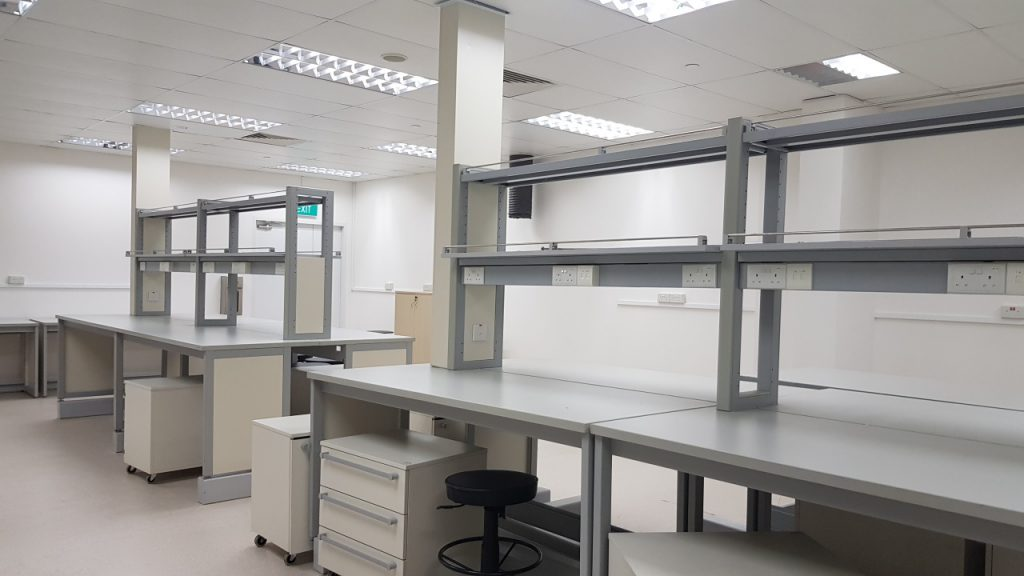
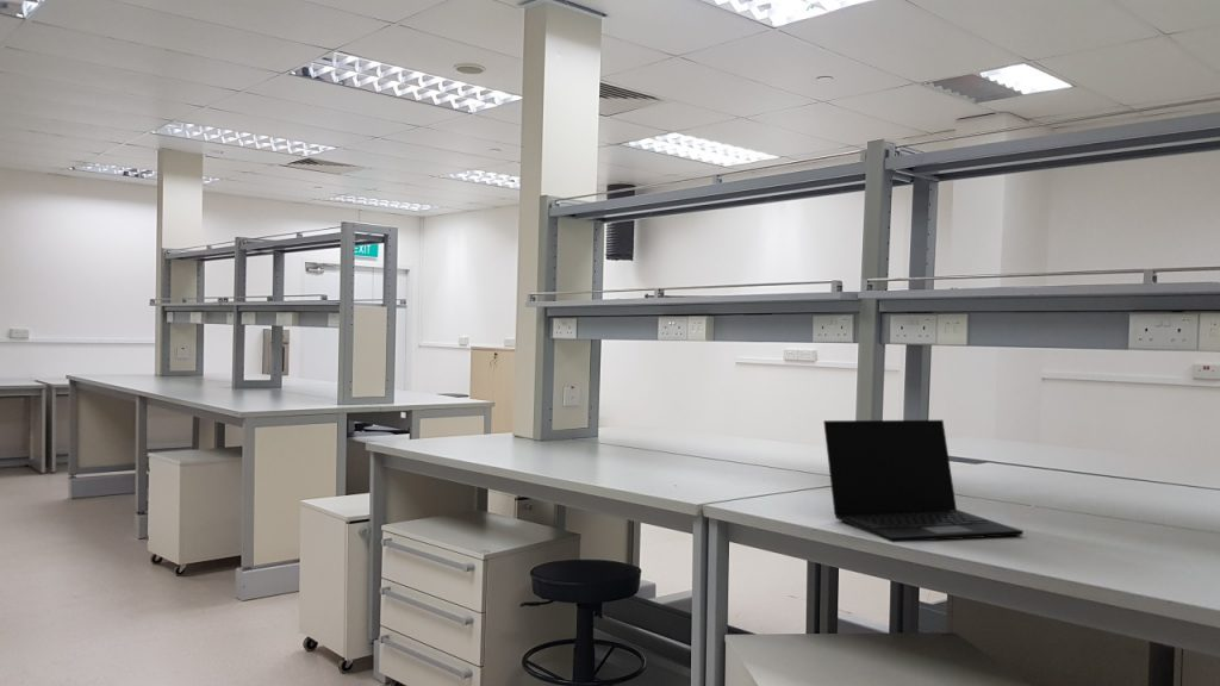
+ laptop (919, 475)
